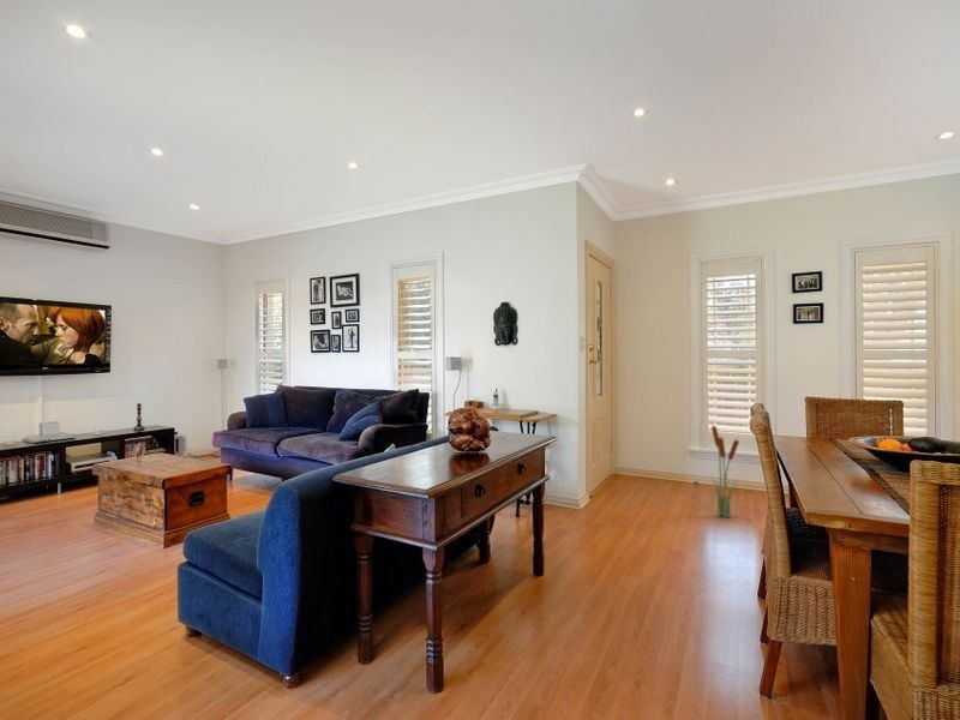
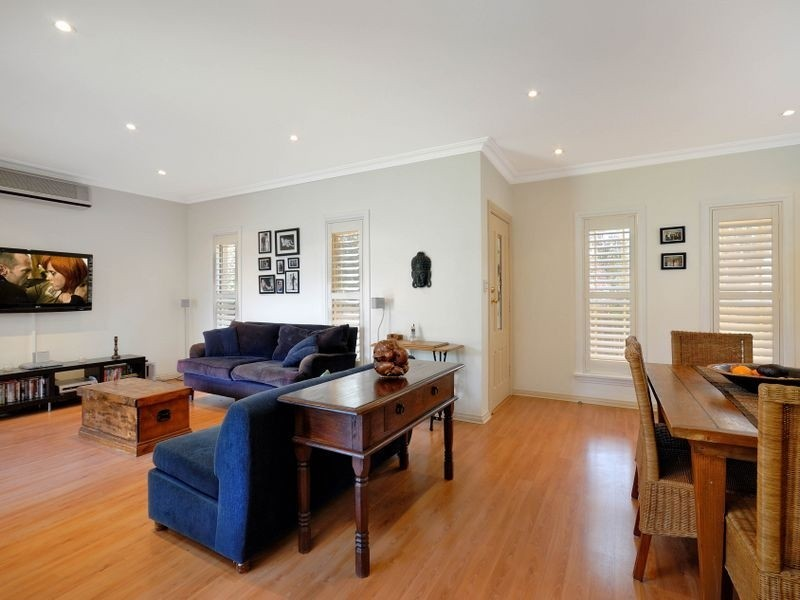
- decorative plant (724, 467)
